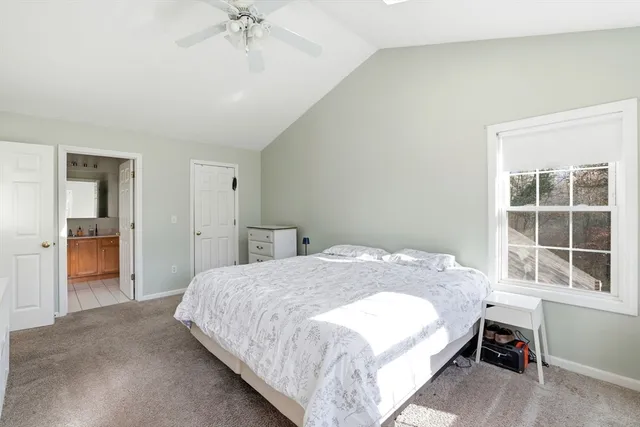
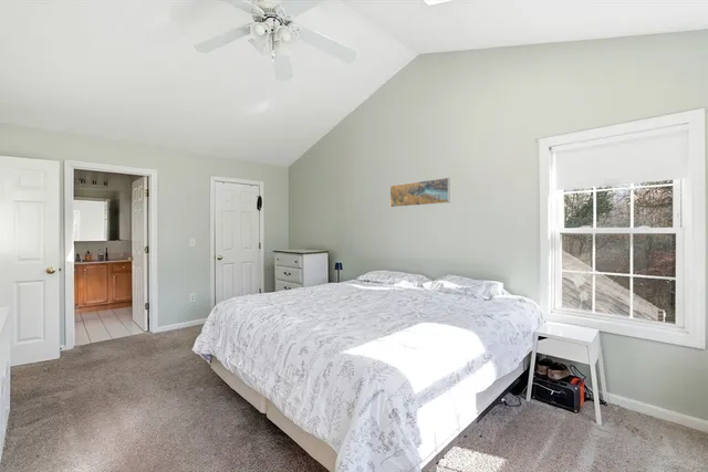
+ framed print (417, 193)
